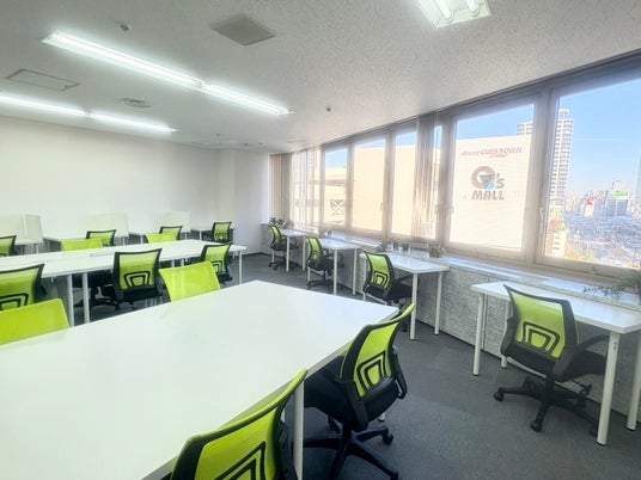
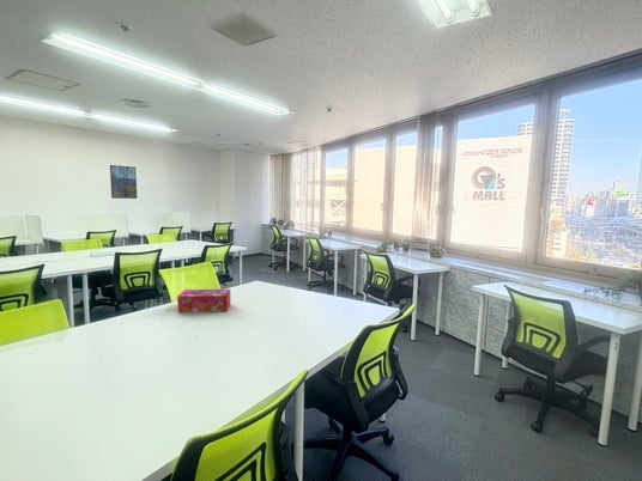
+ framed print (123, 182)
+ tissue box (205, 299)
